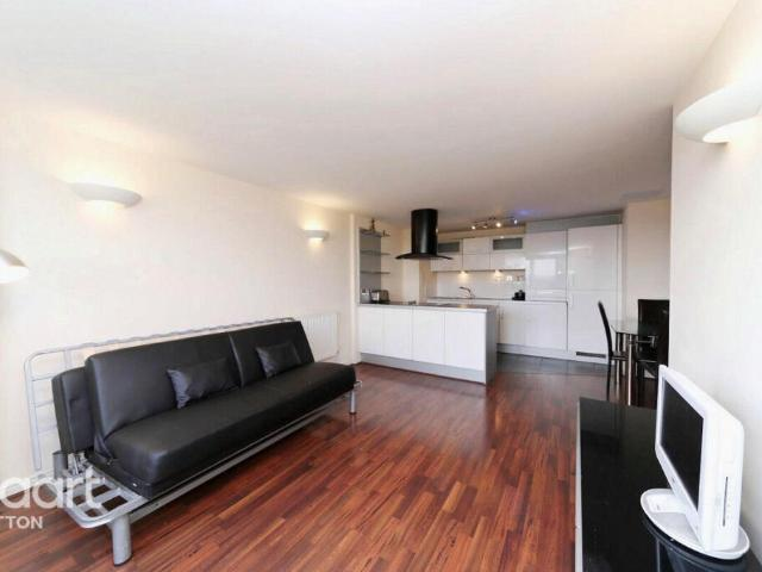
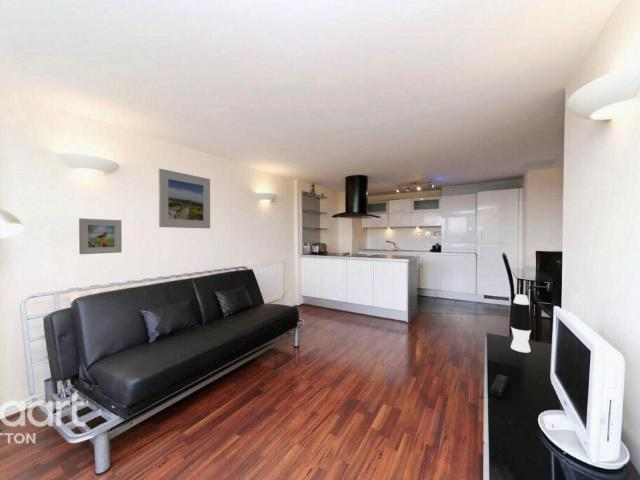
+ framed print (101, 236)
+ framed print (186, 201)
+ vase (520, 322)
+ remote control (499, 384)
